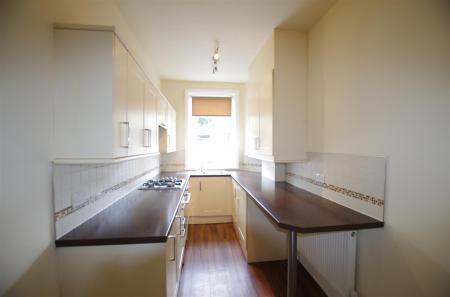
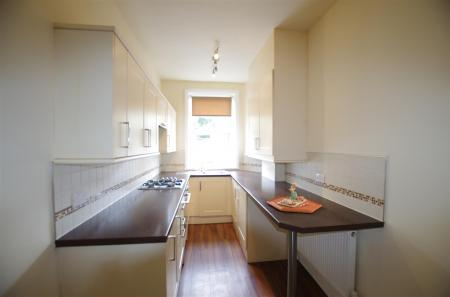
+ food tray (293, 193)
